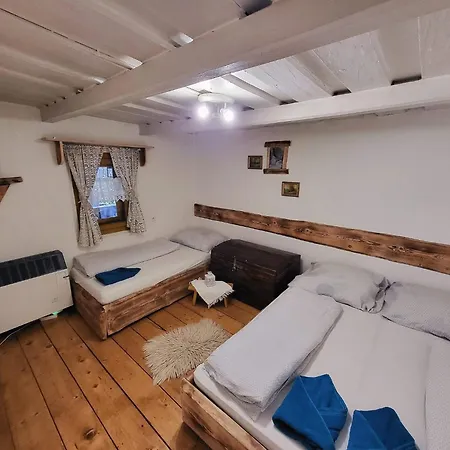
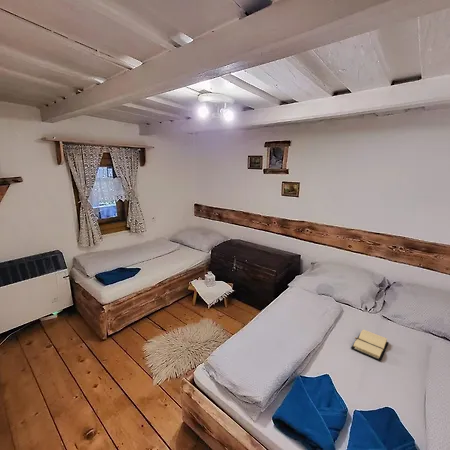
+ book (369, 343)
